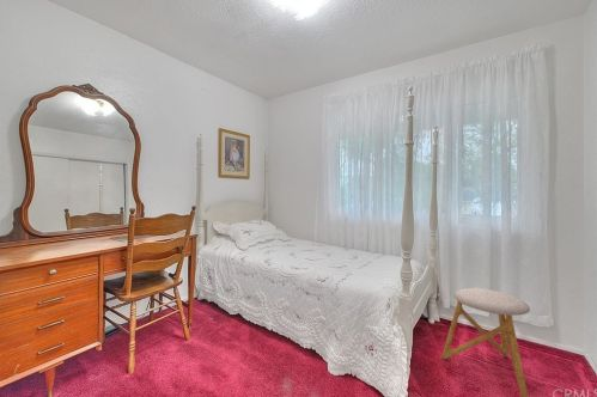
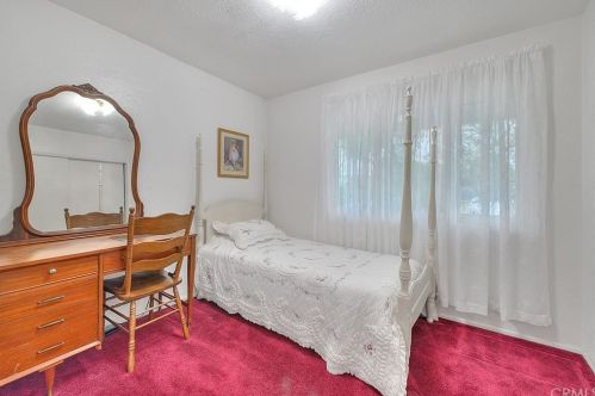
- stool (482, 331)
